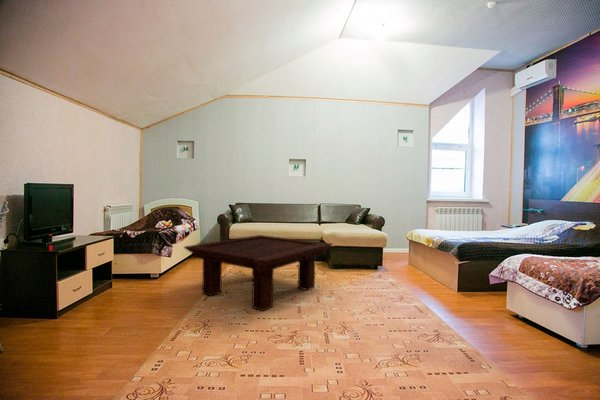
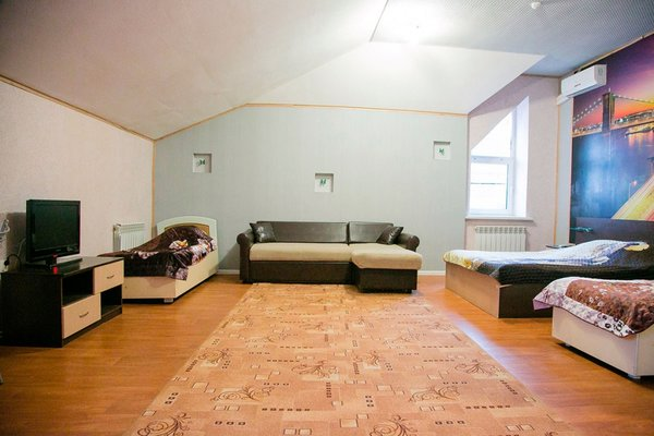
- coffee table (261, 267)
